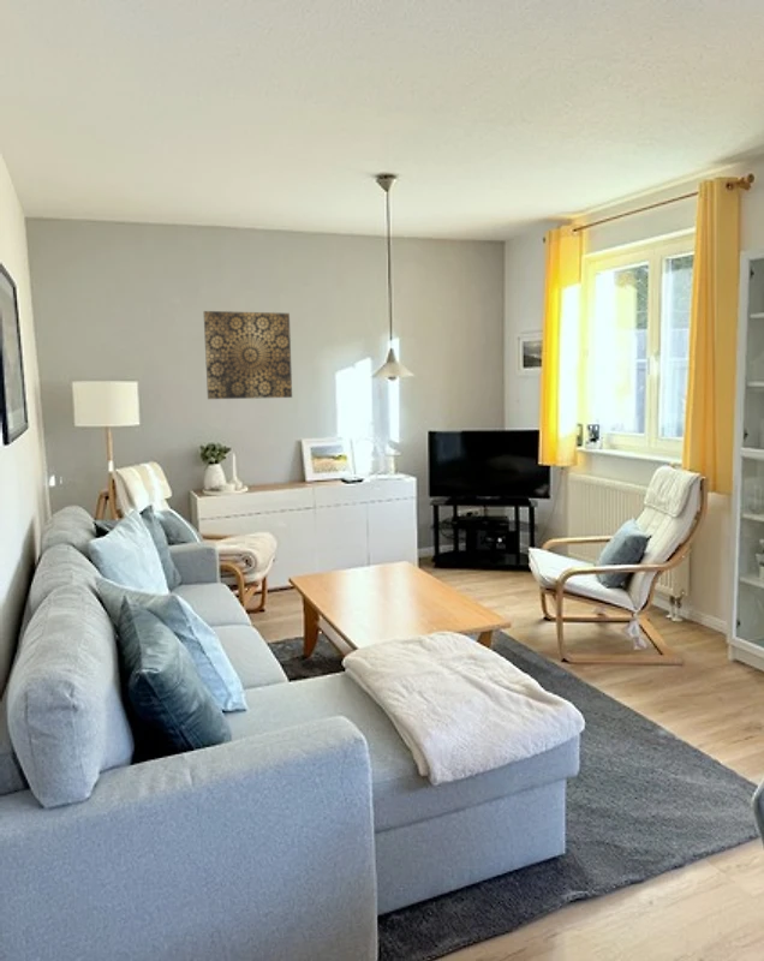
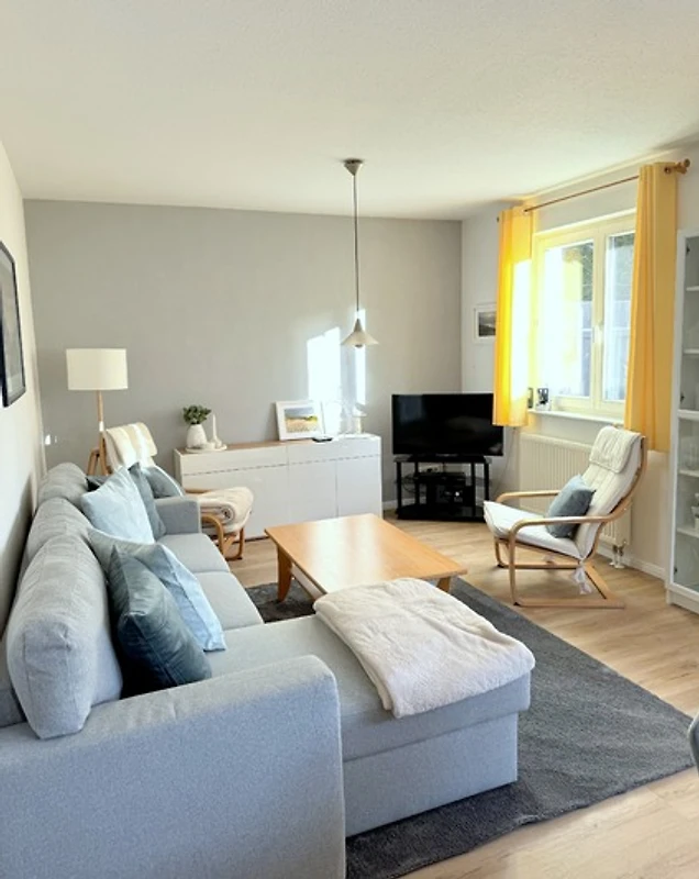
- wall art (249, 356)
